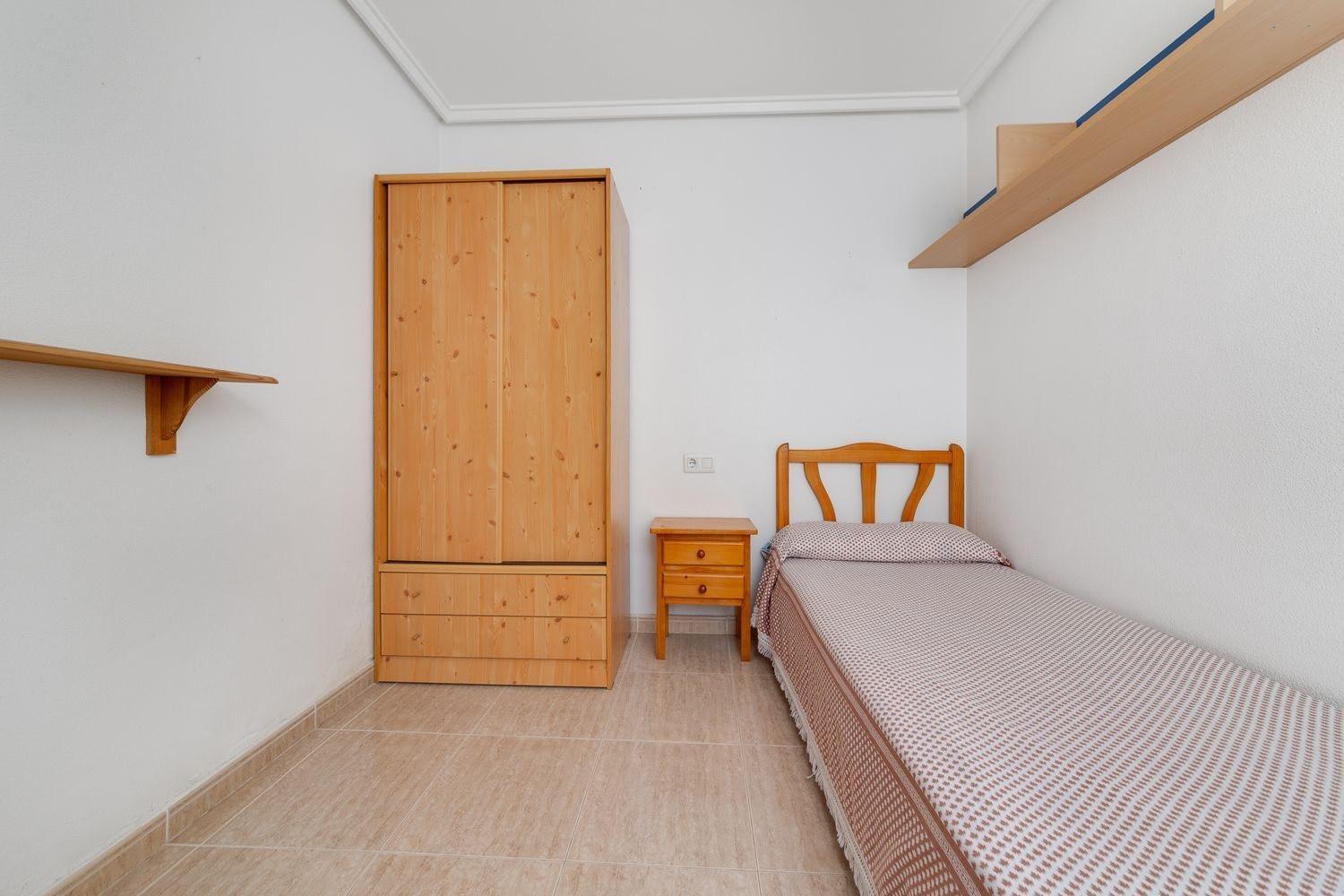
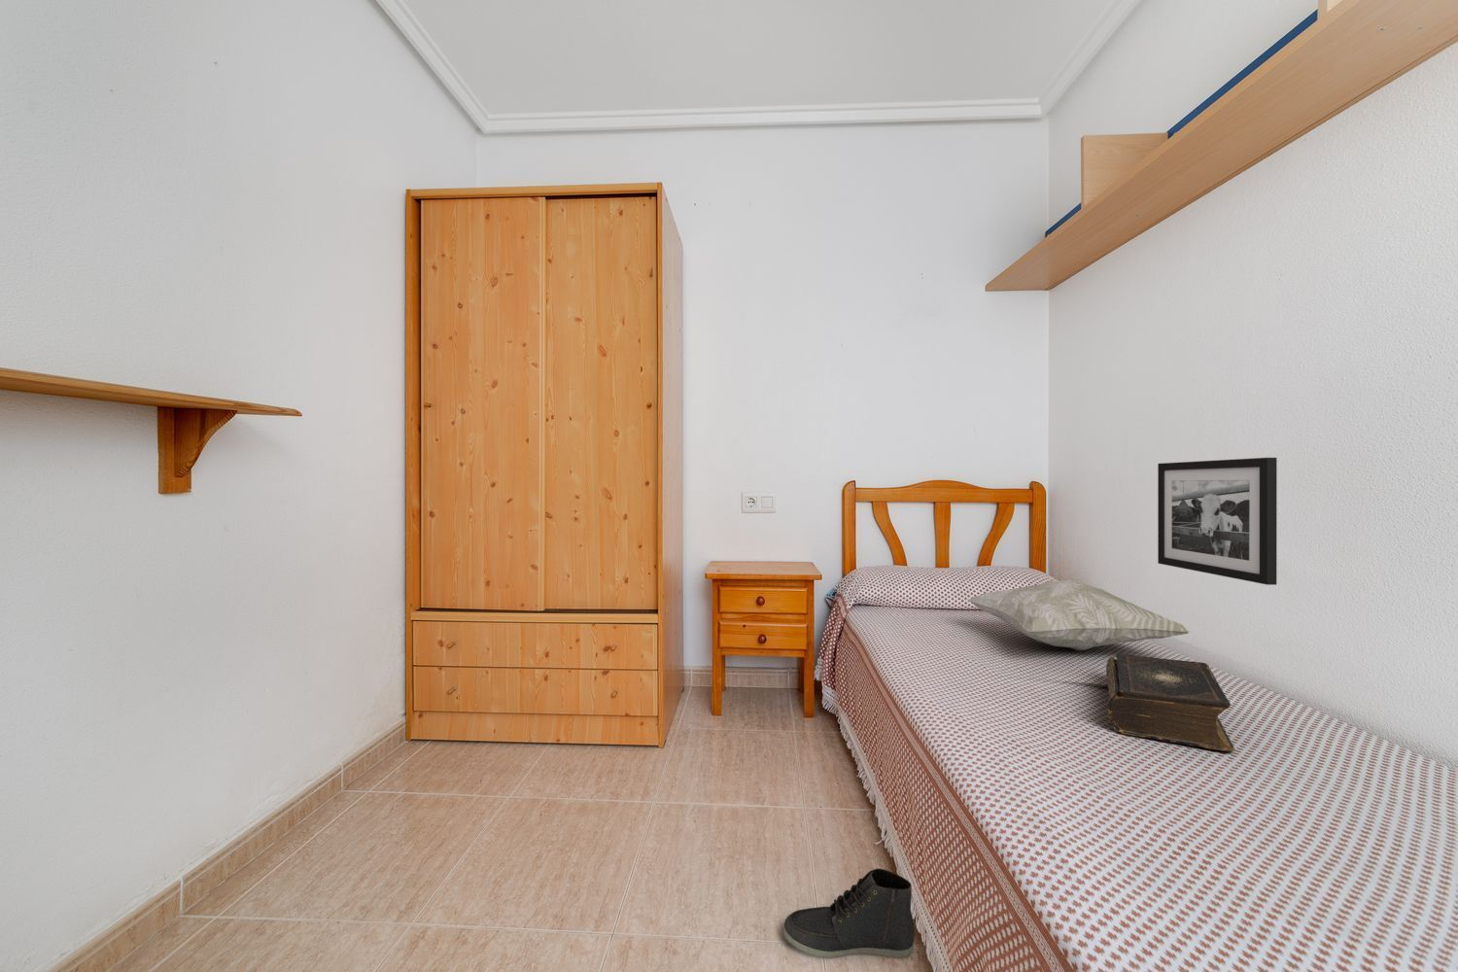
+ decorative pillow (1064, 613)
+ picture frame (1211, 516)
+ sneaker (846, 906)
+ book (1162, 694)
